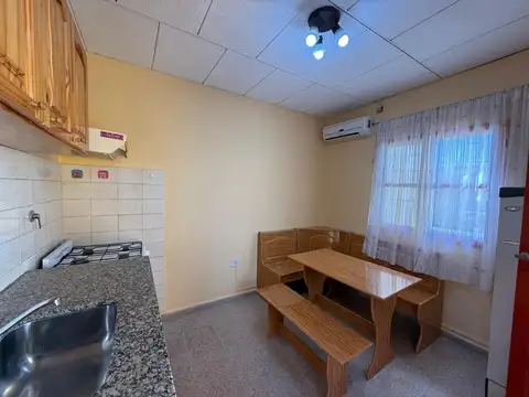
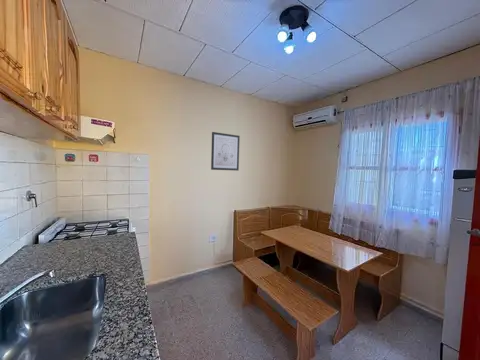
+ wall art (225, 152)
